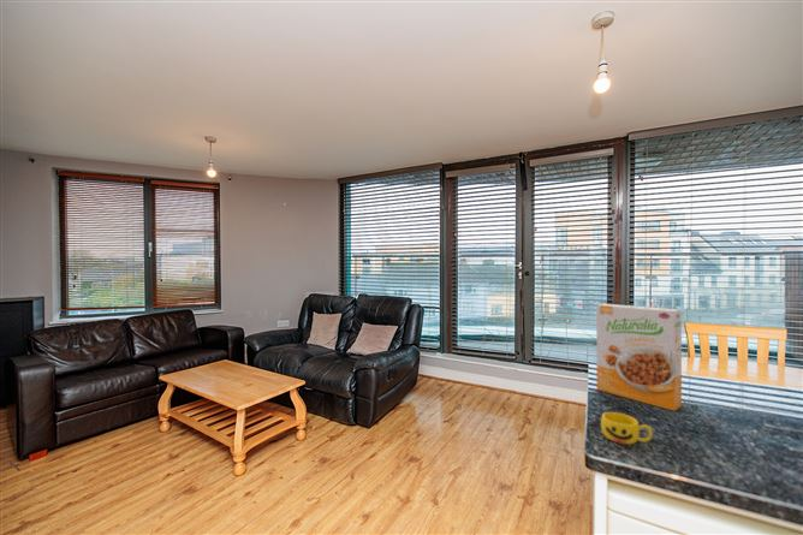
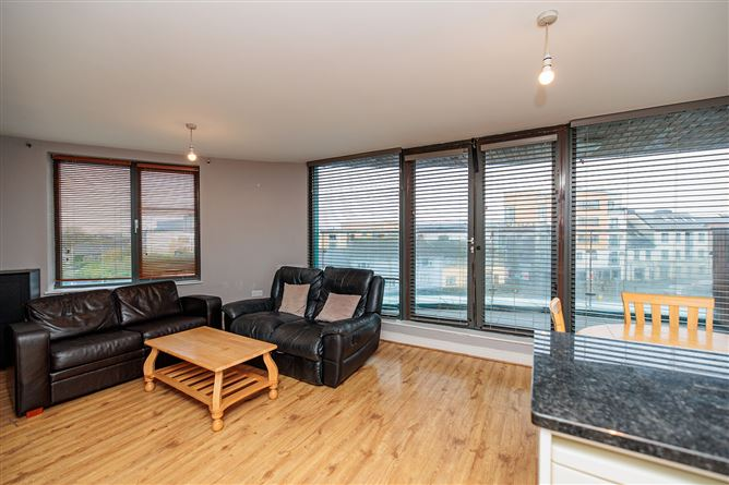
- cup (625, 429)
- cereal box (636, 351)
